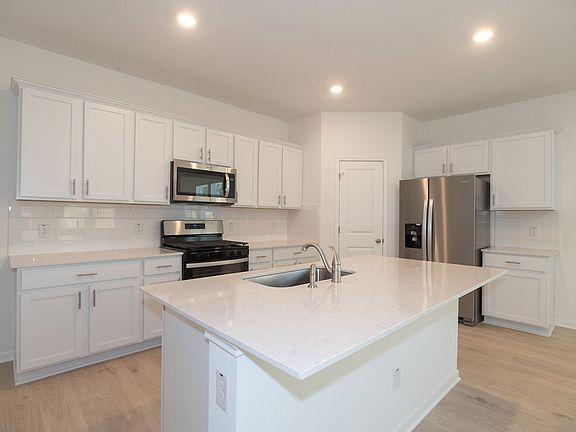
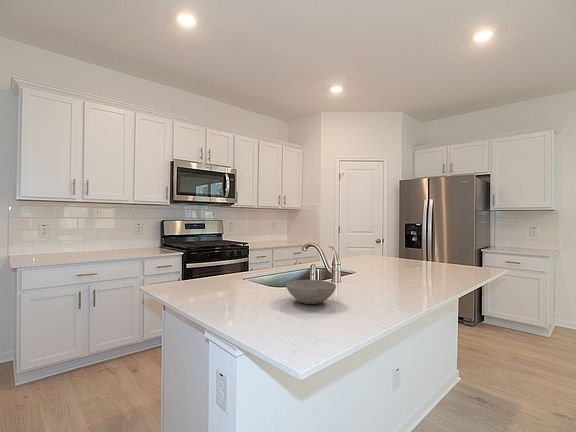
+ bowl (310, 292)
